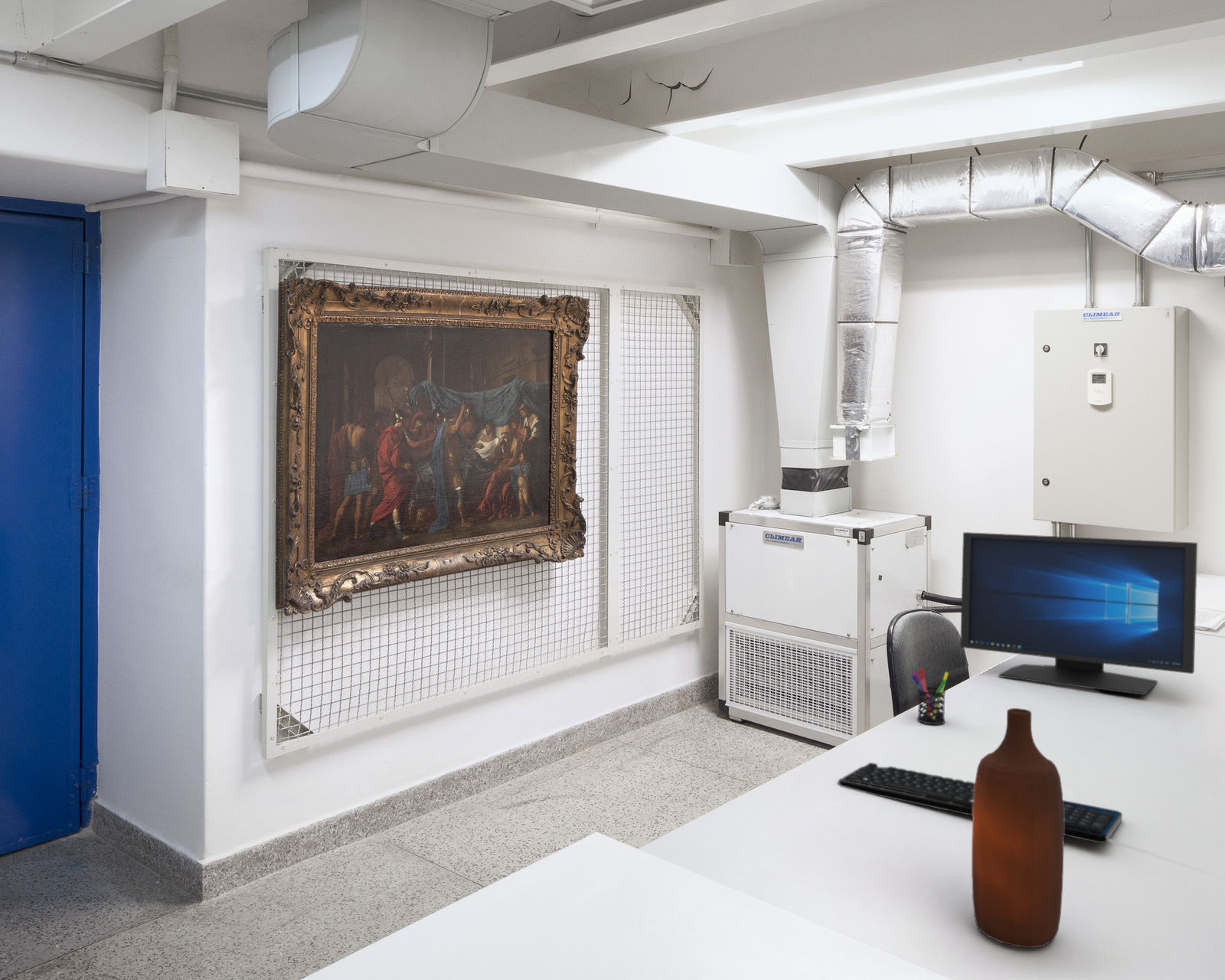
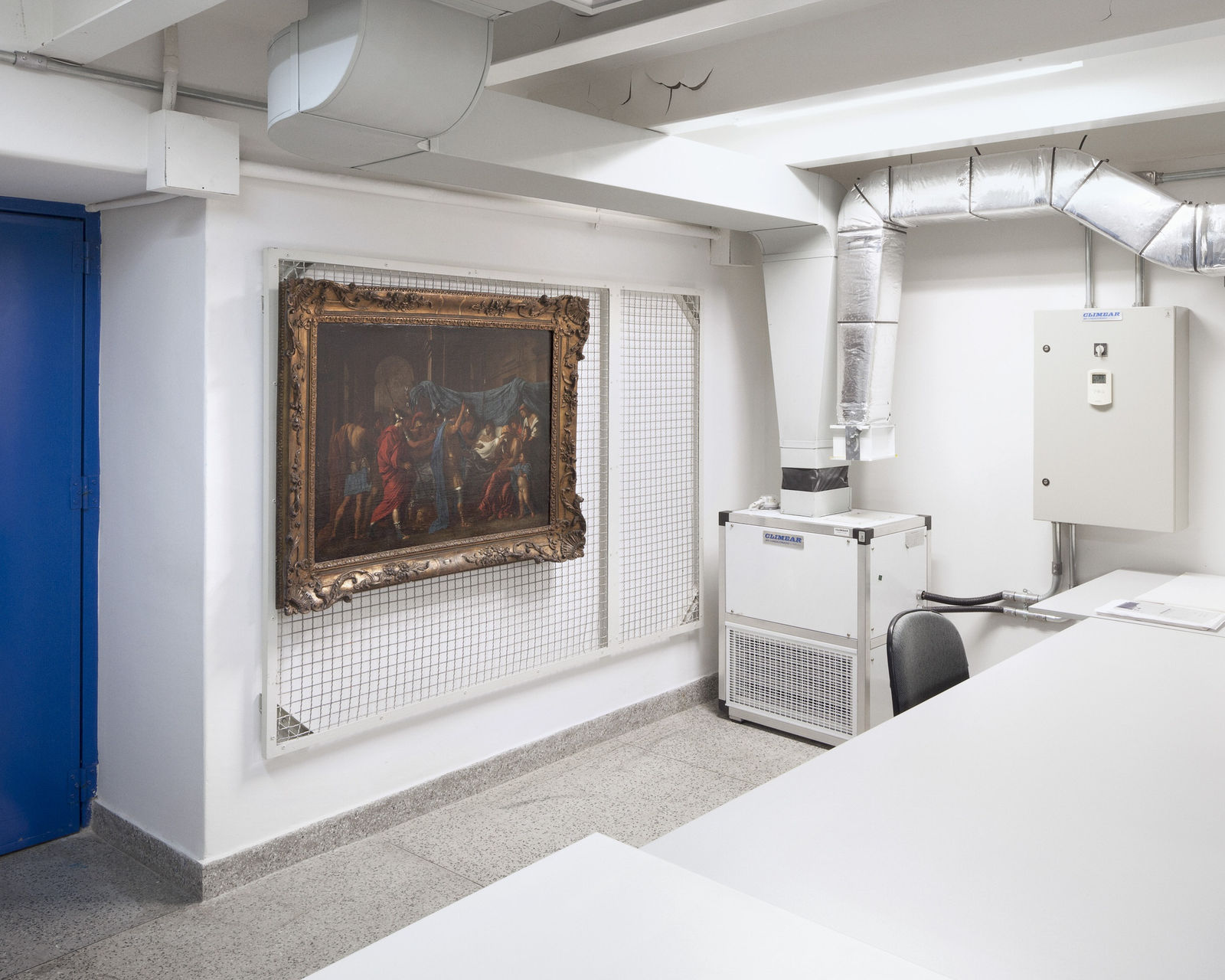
- pen holder (933, 694)
- monitor (1078, 607)
- keyboard (973, 797)
- bottle (1017, 821)
